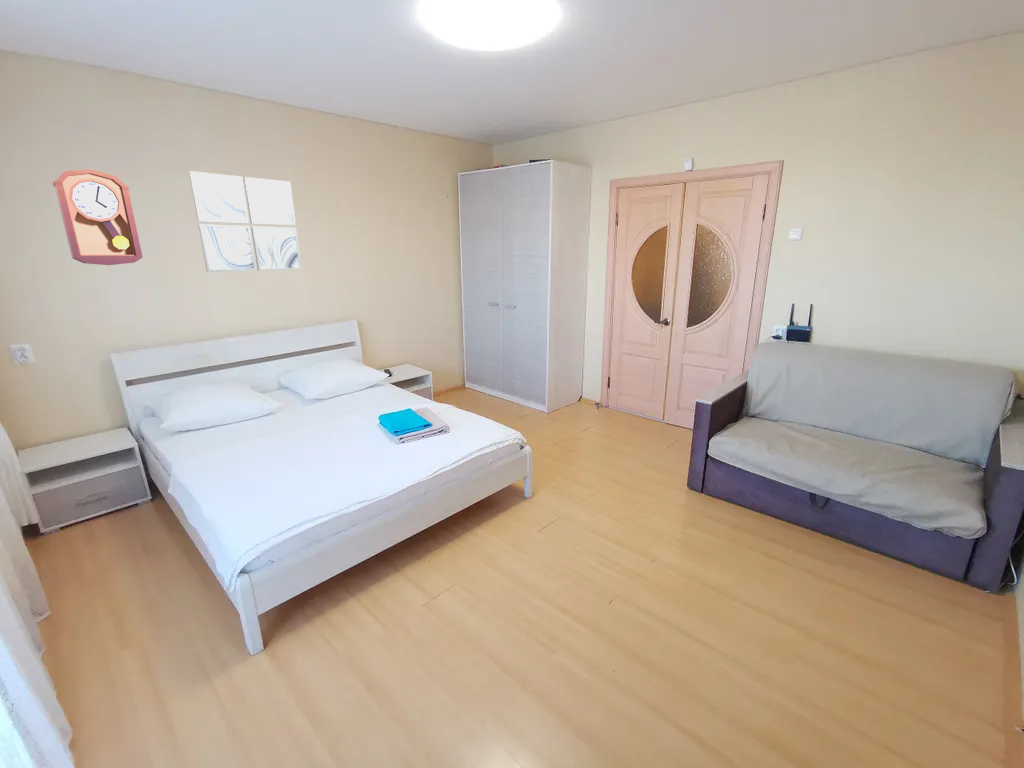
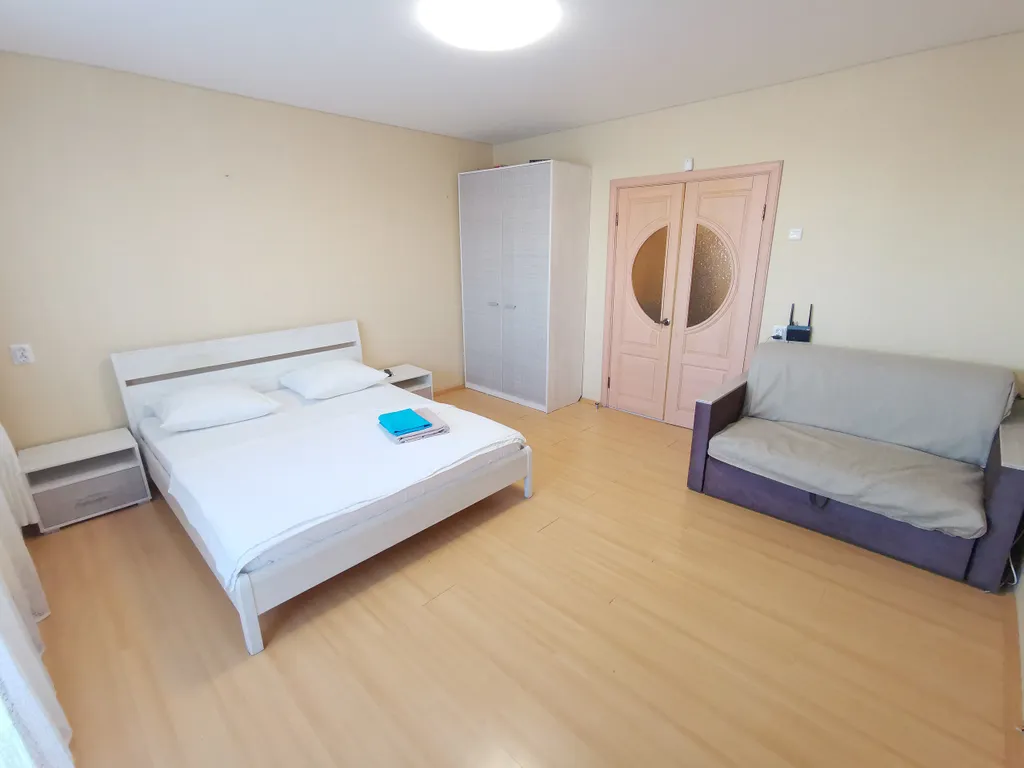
- wall art (249, 226)
- pendulum clock (99, 219)
